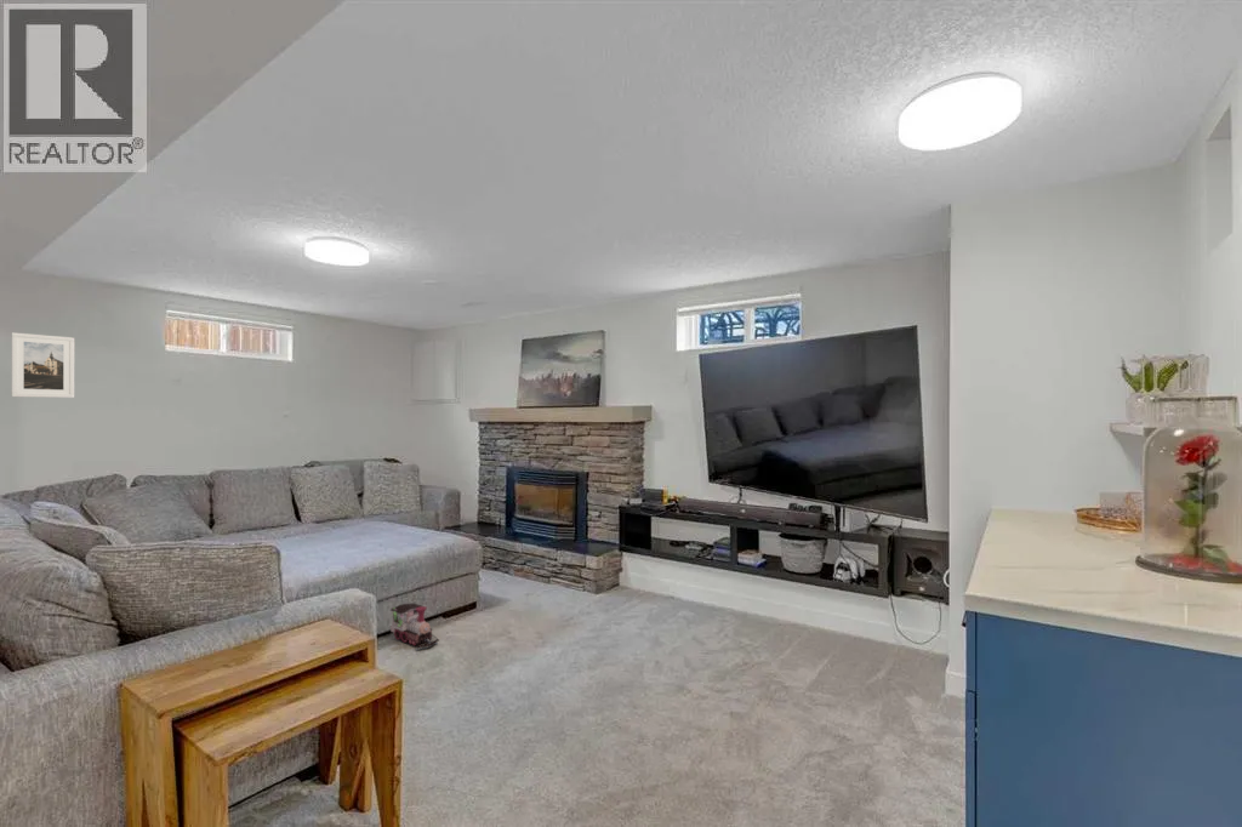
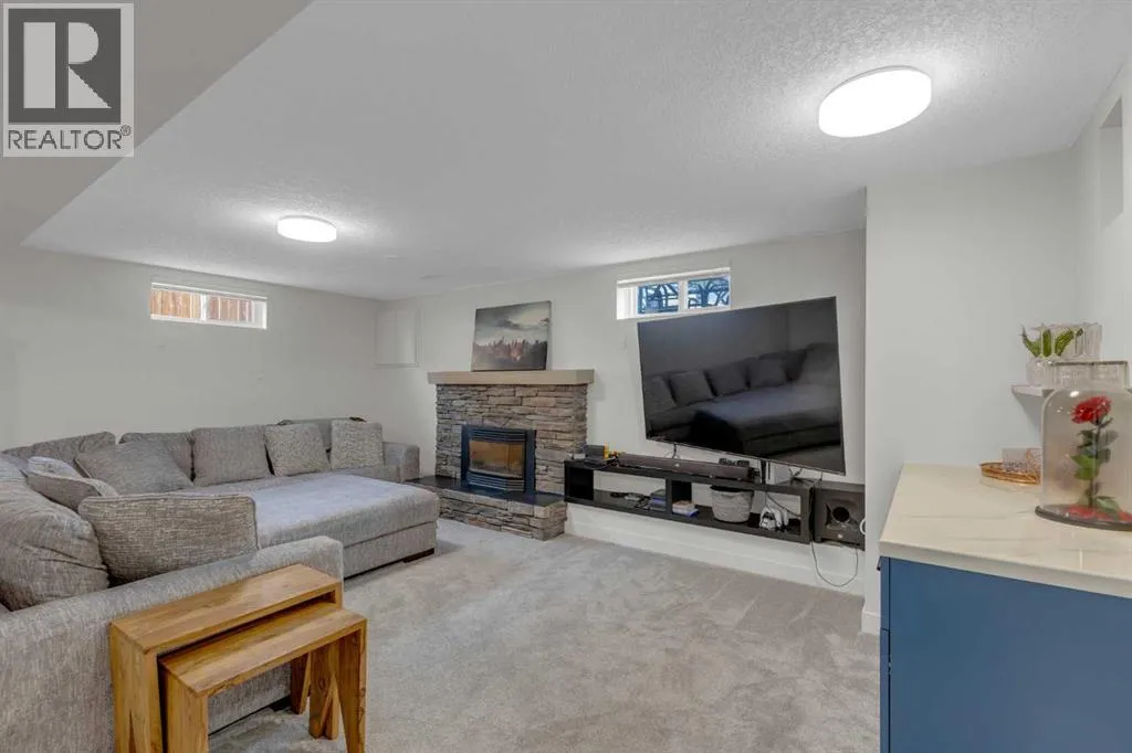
- toy train (412, 622)
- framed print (44, 366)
